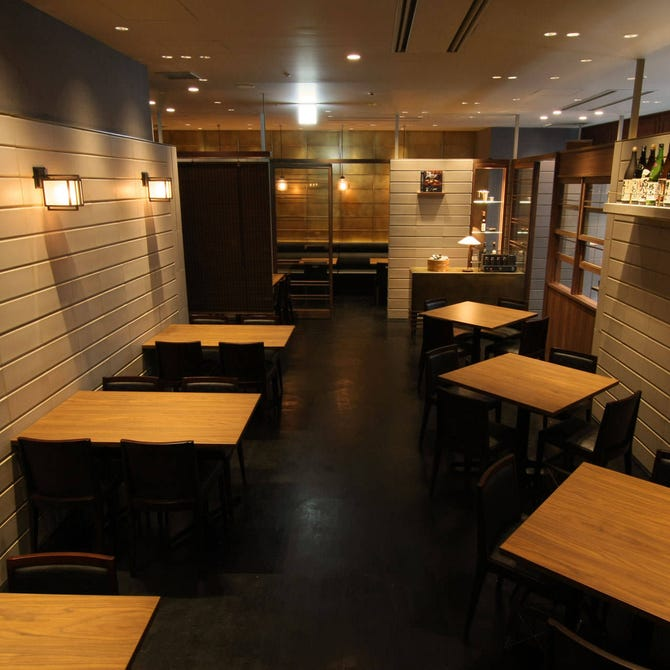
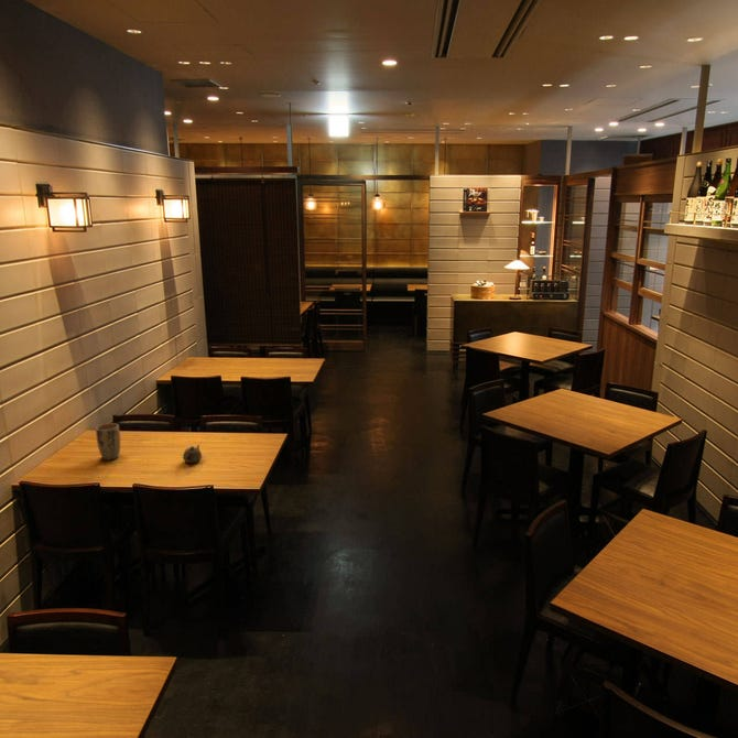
+ teapot (192, 453)
+ plant pot (108, 442)
